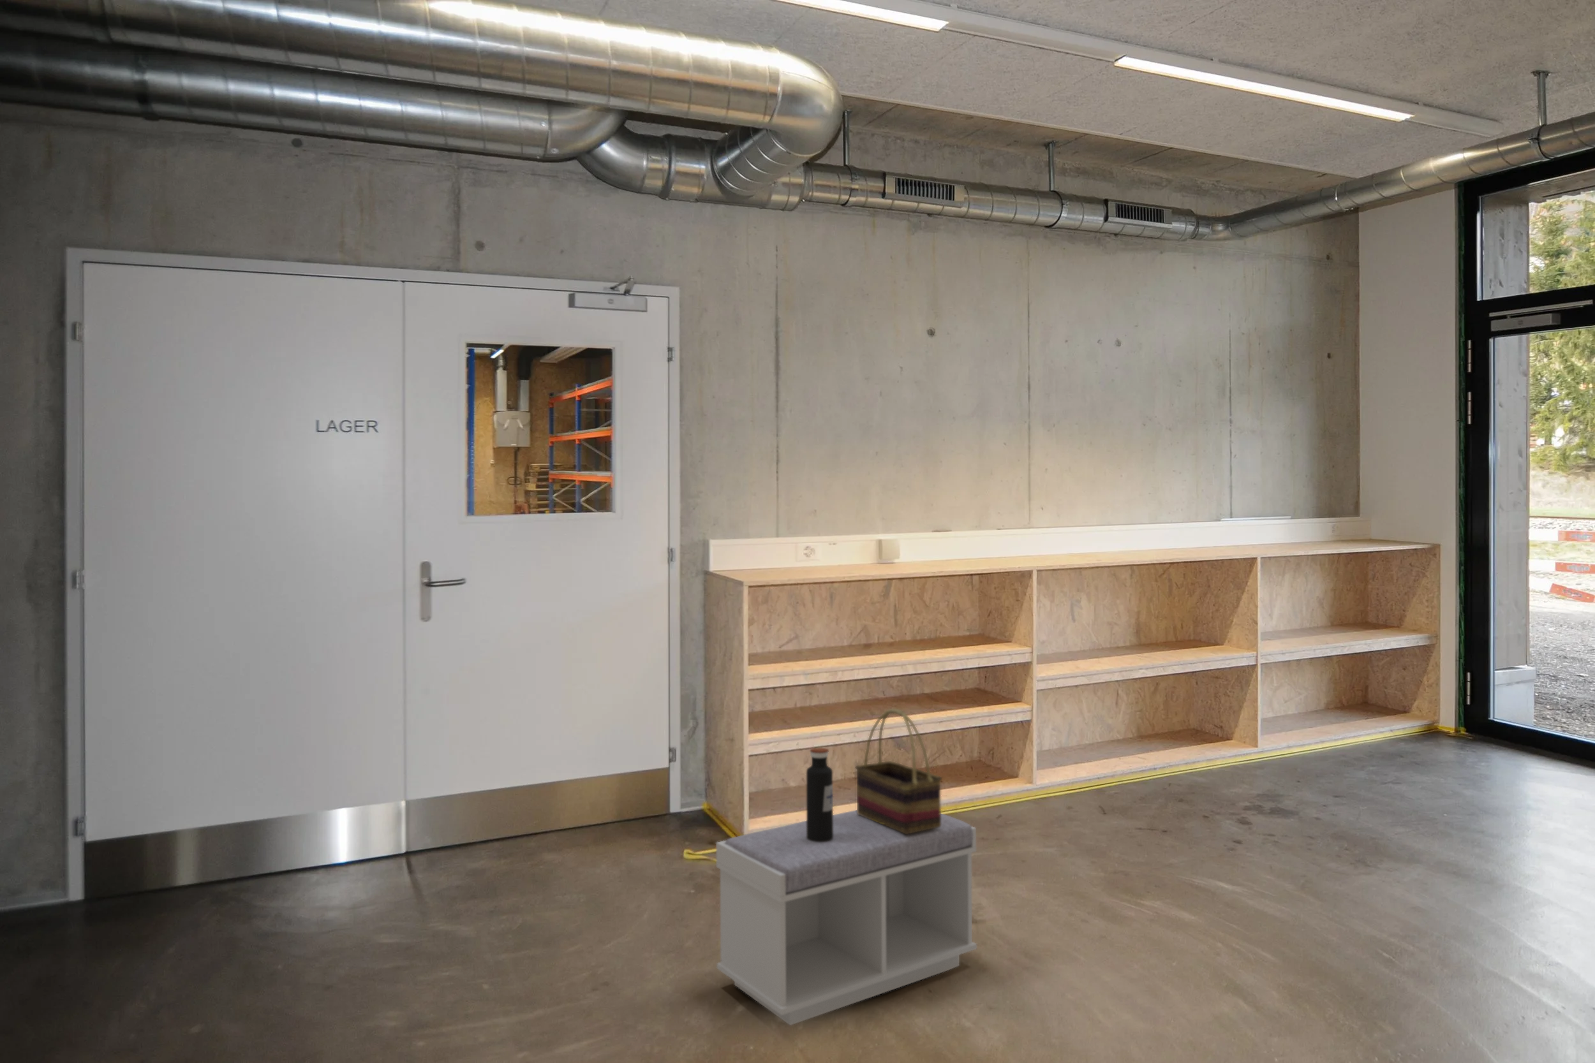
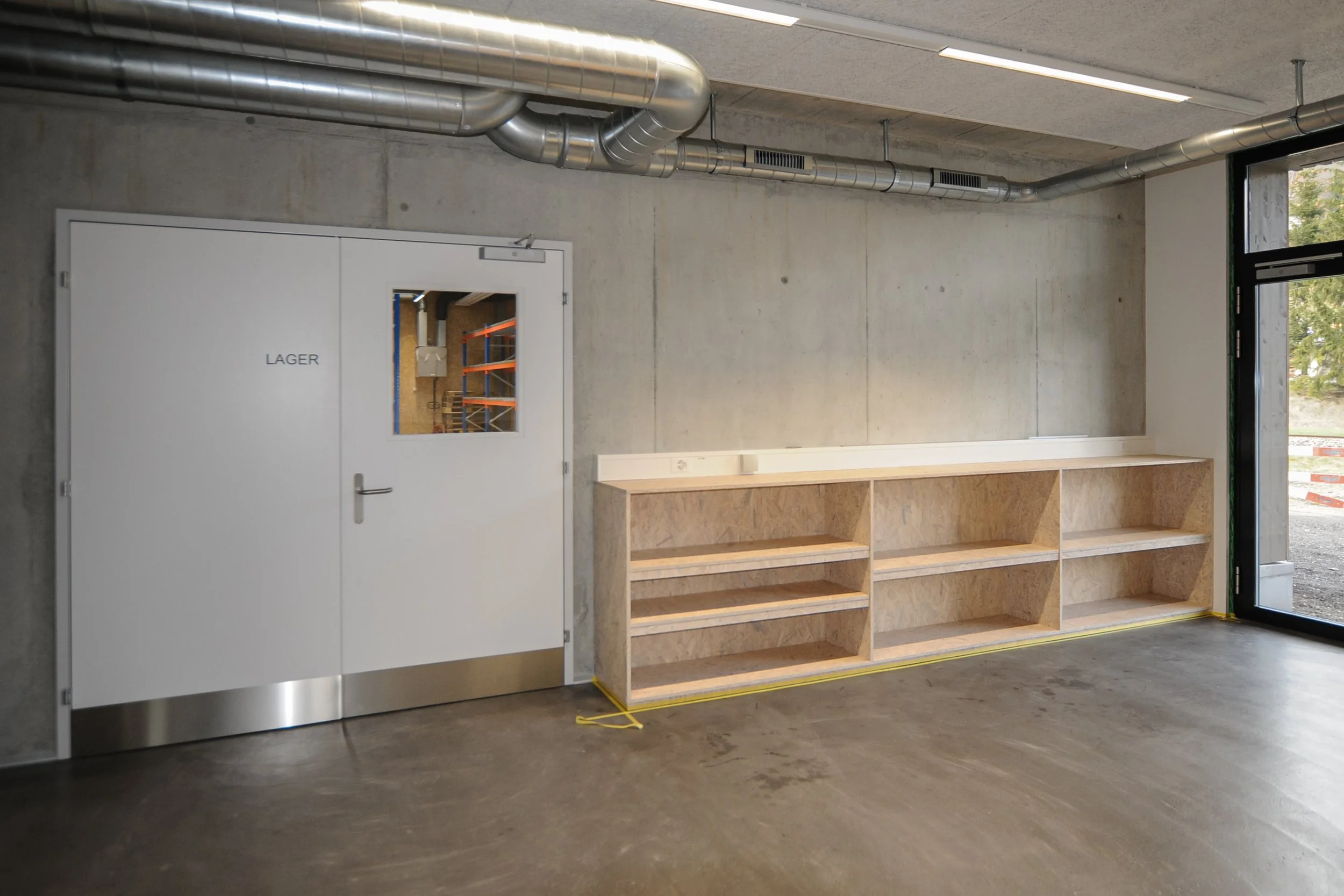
- bench (850, 900)
- water bottle (819, 794)
- woven basket (897, 764)
